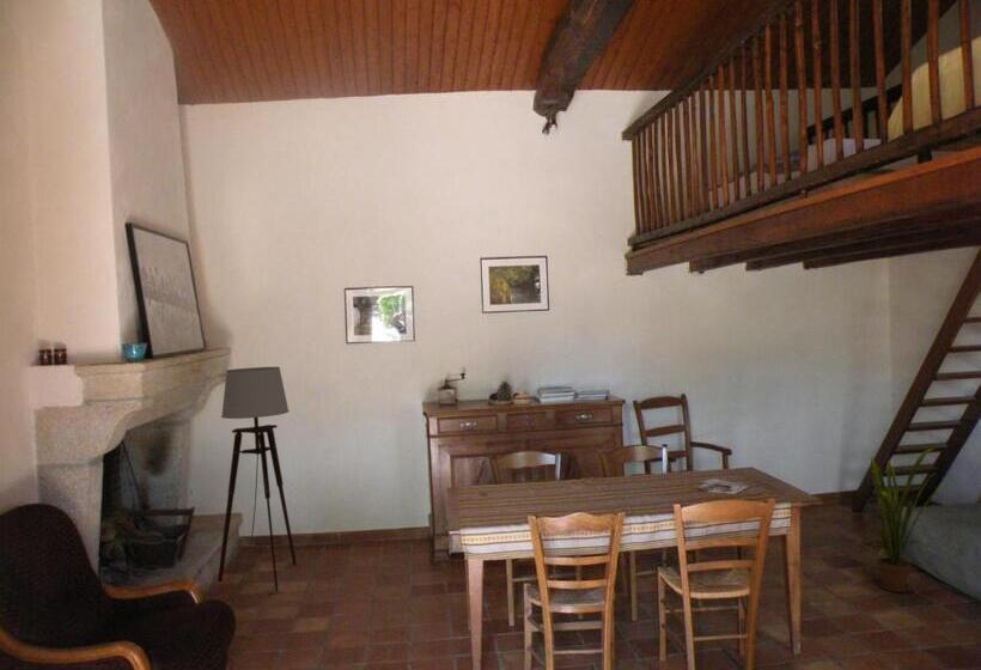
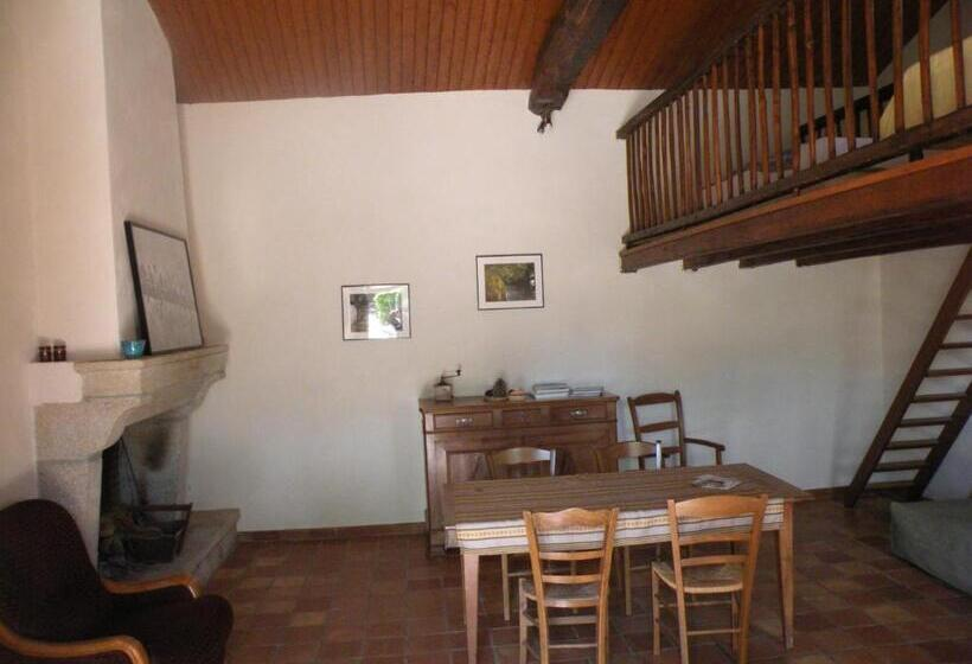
- floor lamp (256, 477)
- house plant (896, 517)
